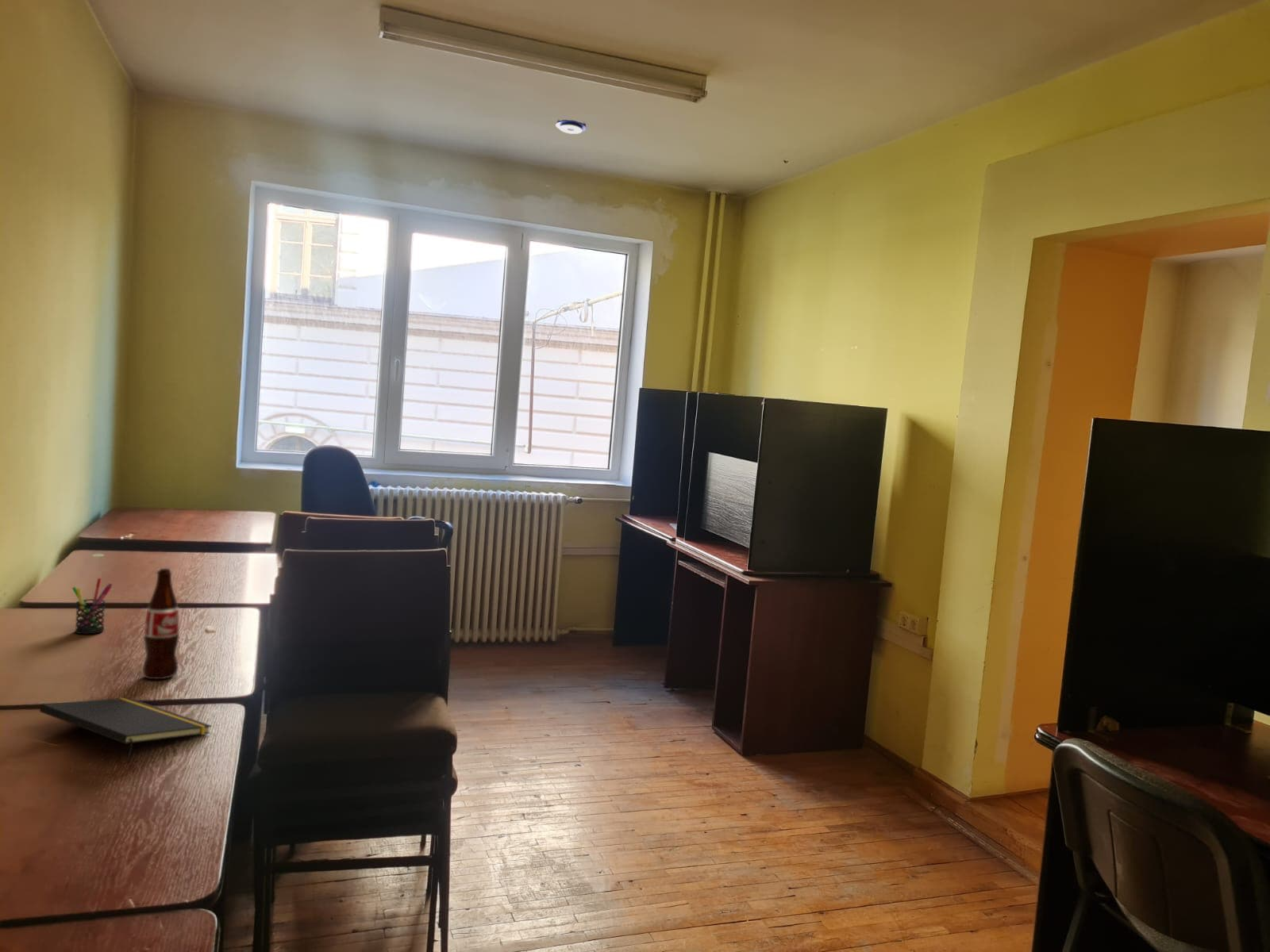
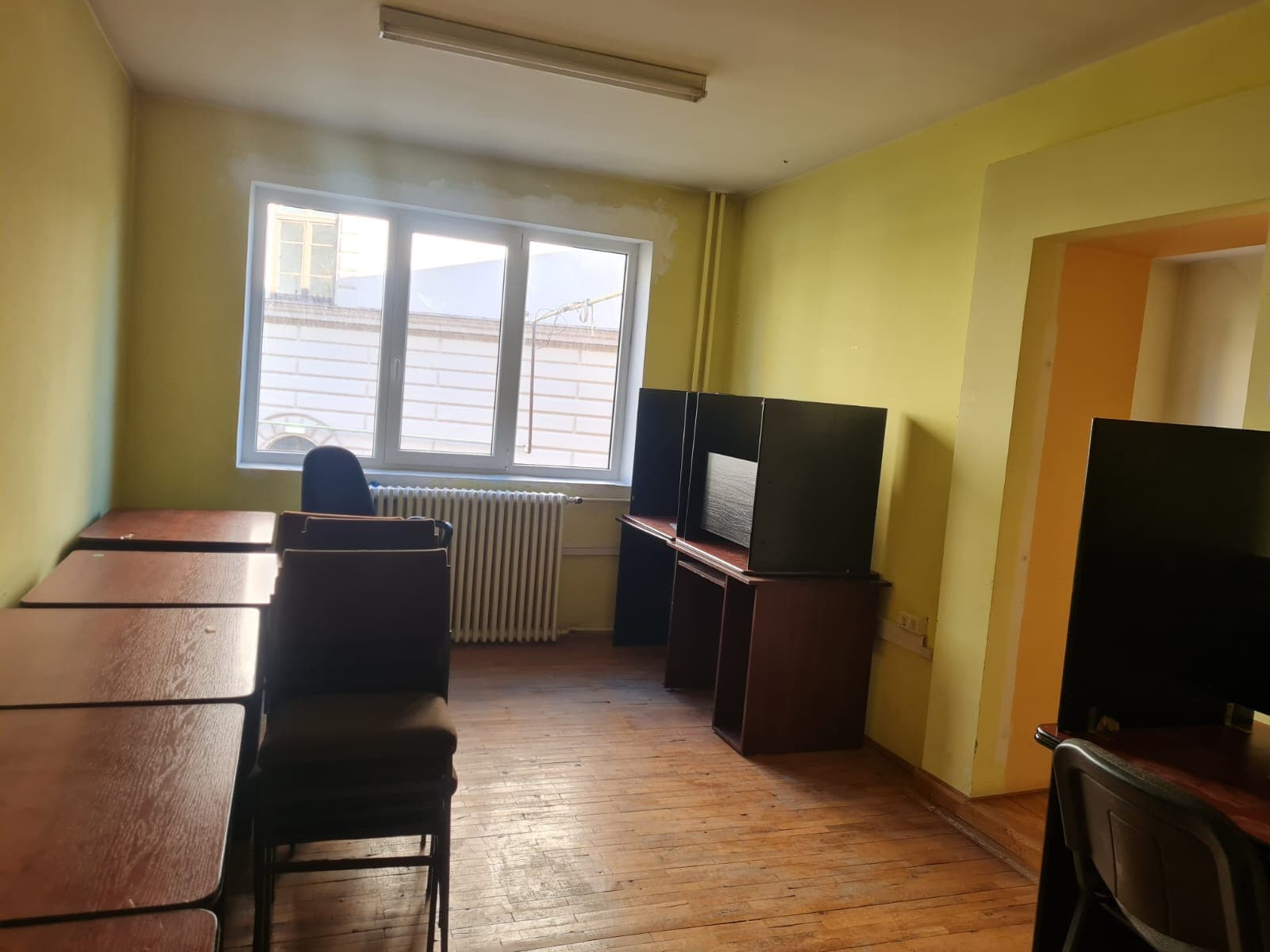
- bottle (162, 623)
- pen holder (88, 605)
- notepad (127, 719)
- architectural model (571, 125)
